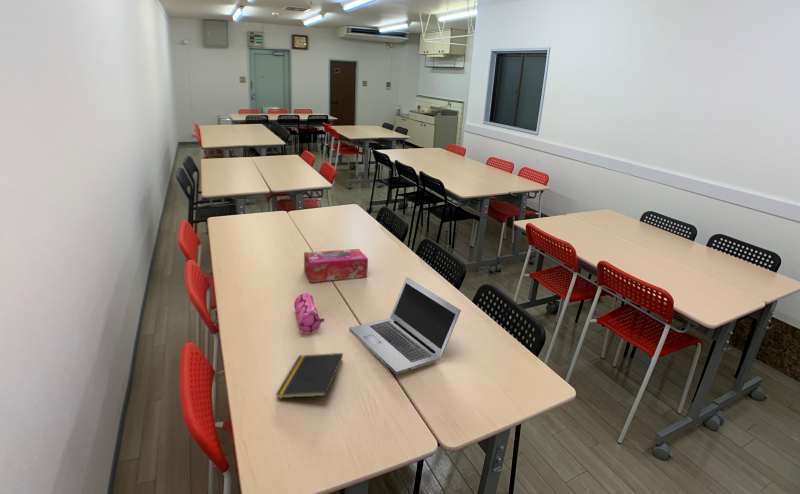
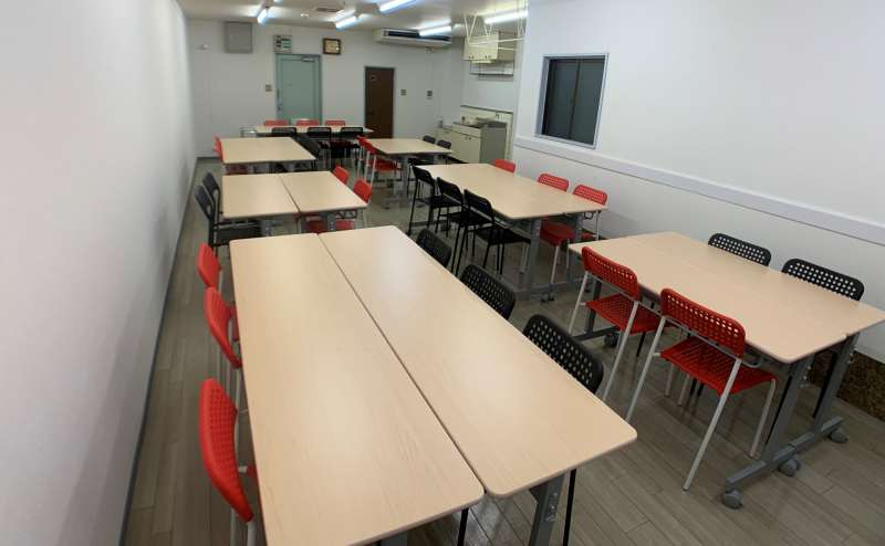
- pencil case (307, 311)
- notepad (311, 374)
- tissue box (335, 264)
- laptop (402, 321)
